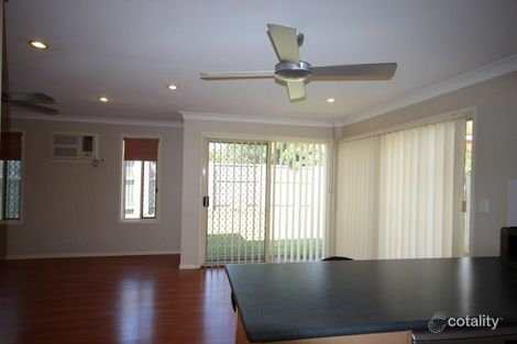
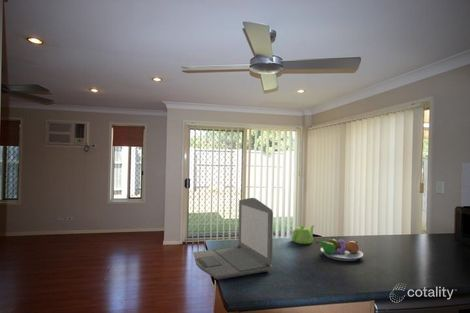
+ fruit bowl (339, 247)
+ laptop (238, 234)
+ teapot (303, 233)
